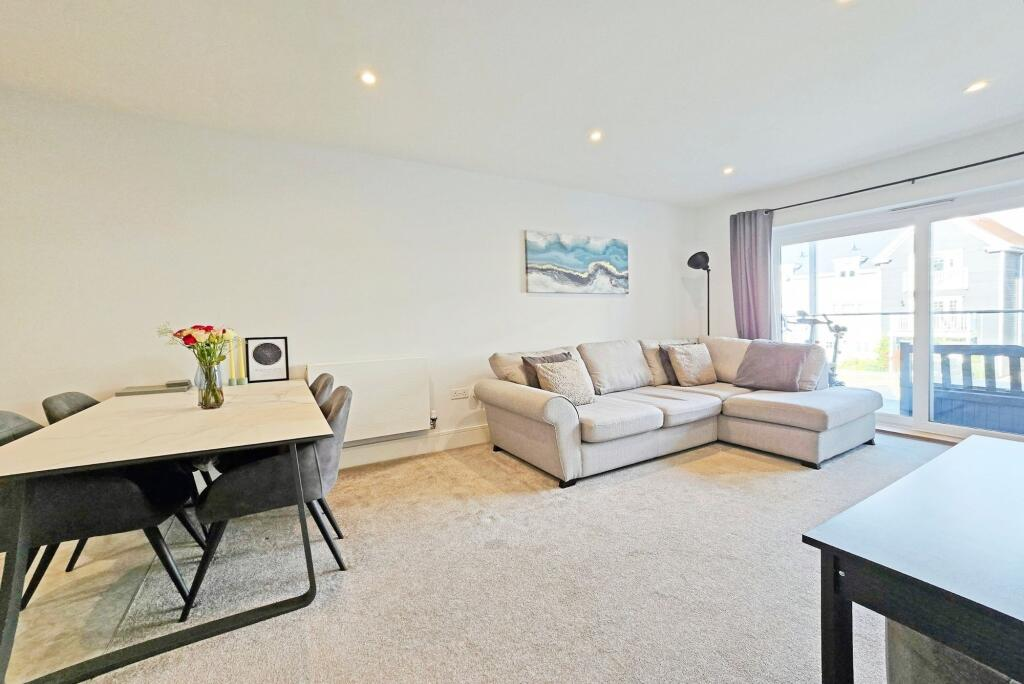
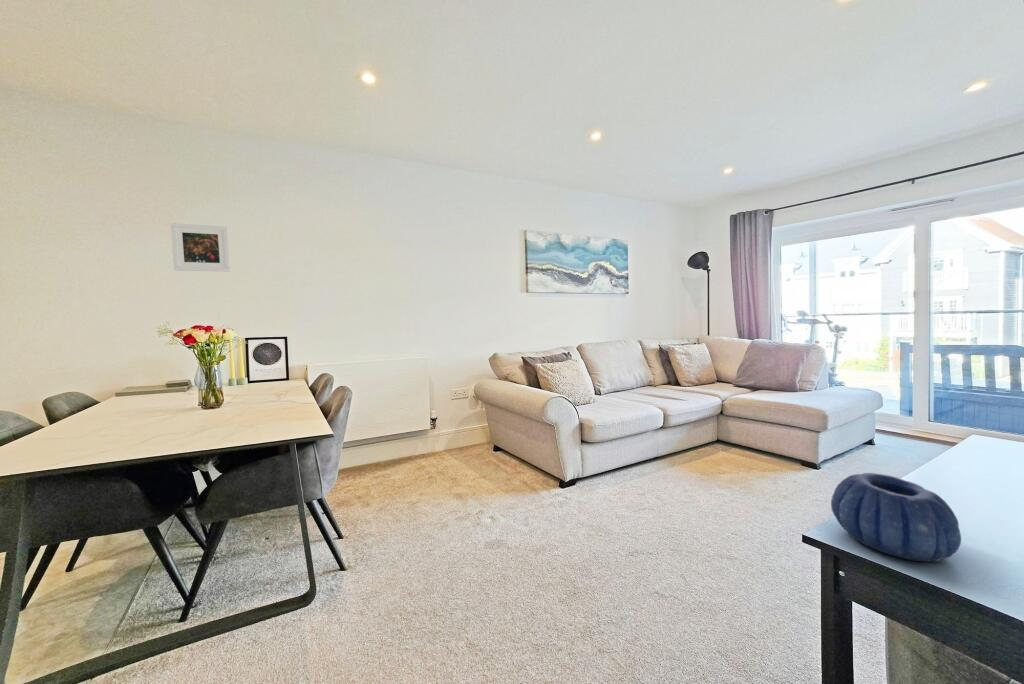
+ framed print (201, 248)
+ decorative bowl (891, 512)
